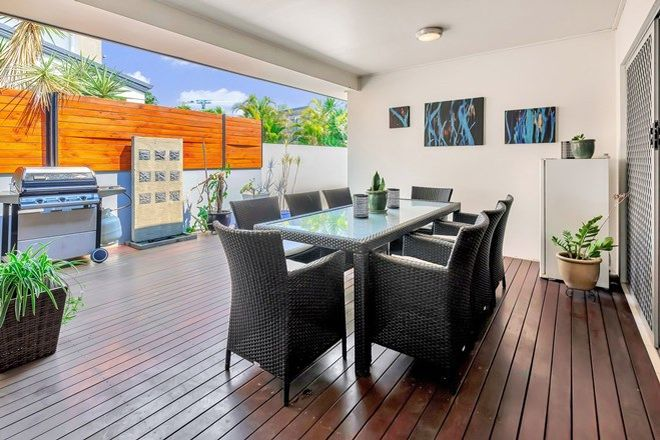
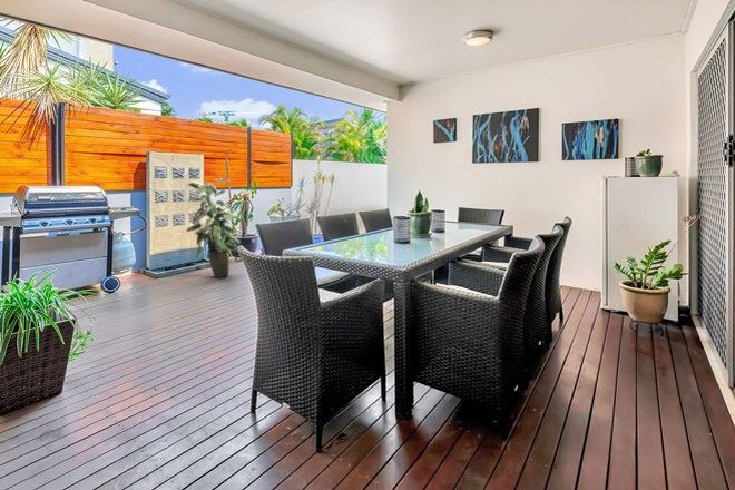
+ indoor plant (215, 227)
